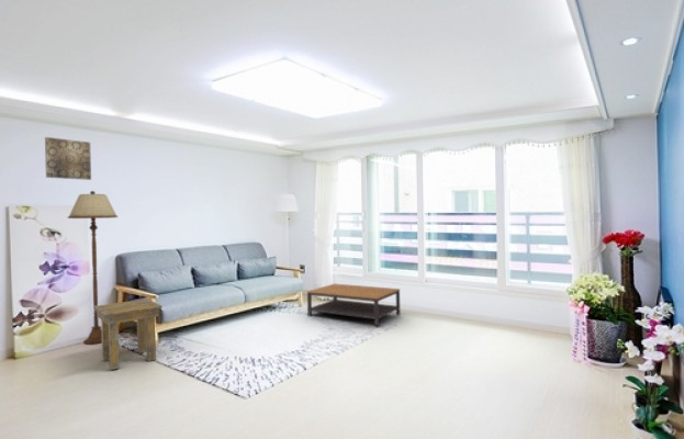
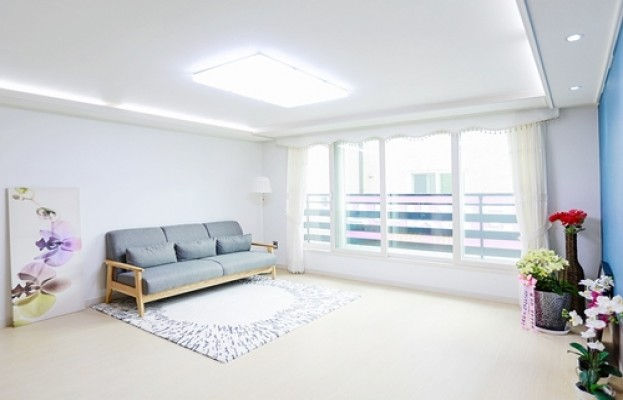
- wall art (68, 159)
- floor lamp (94, 266)
- side table (137, 333)
- coffee table (354, 303)
